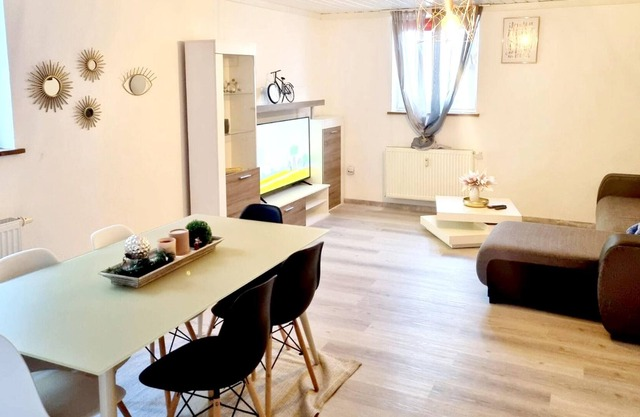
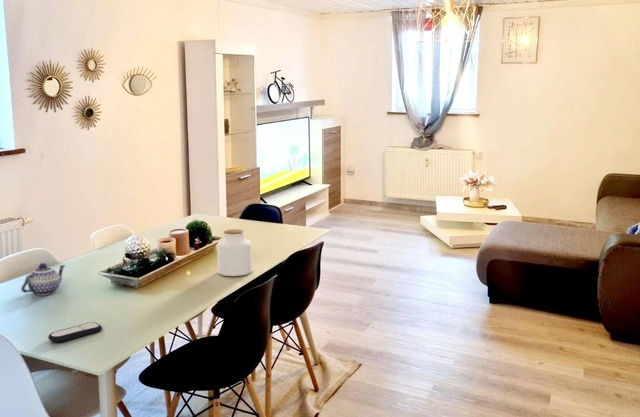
+ jar (234, 252)
+ remote control (75, 331)
+ teapot (44, 277)
